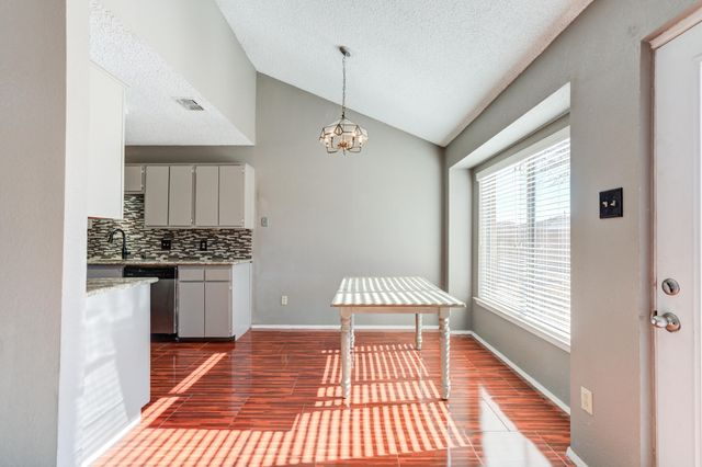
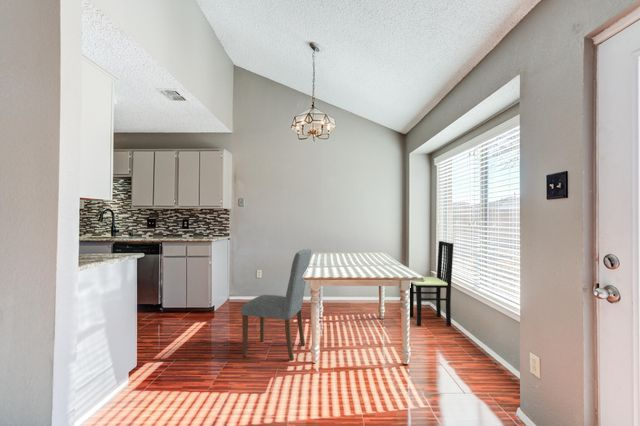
+ dining chair (277, 299)
+ dining chair (428, 281)
